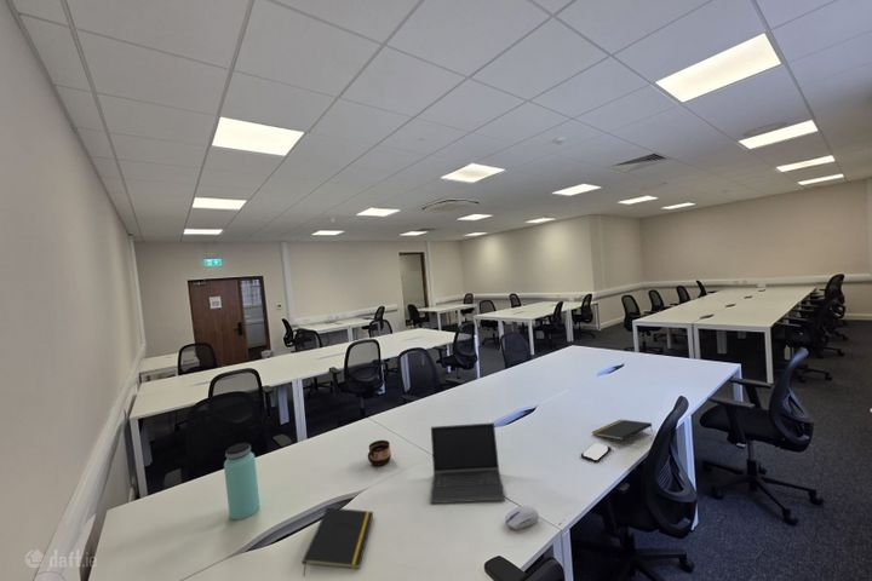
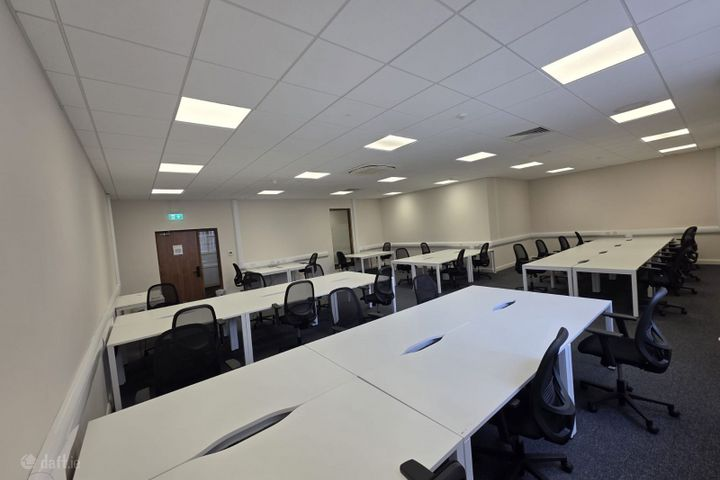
- notepad (340, 535)
- computer mouse (521, 516)
- laptop computer (464, 460)
- smartphone (596, 451)
- cup (378, 453)
- notepad (621, 428)
- bottle (241, 479)
